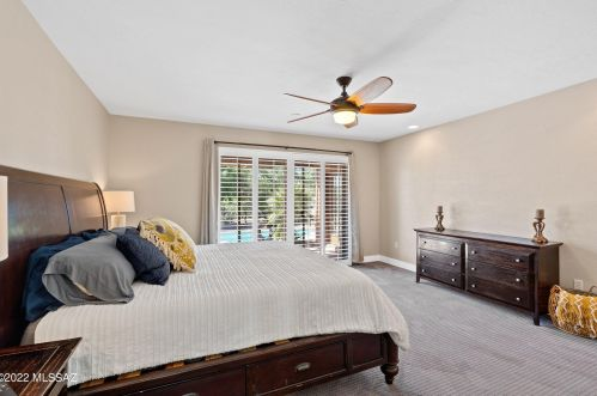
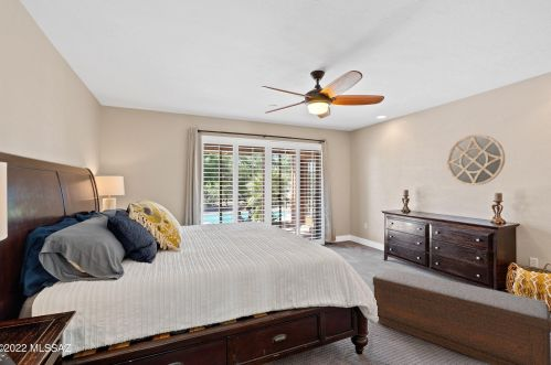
+ bench (449, 311)
+ home mirror (473, 160)
